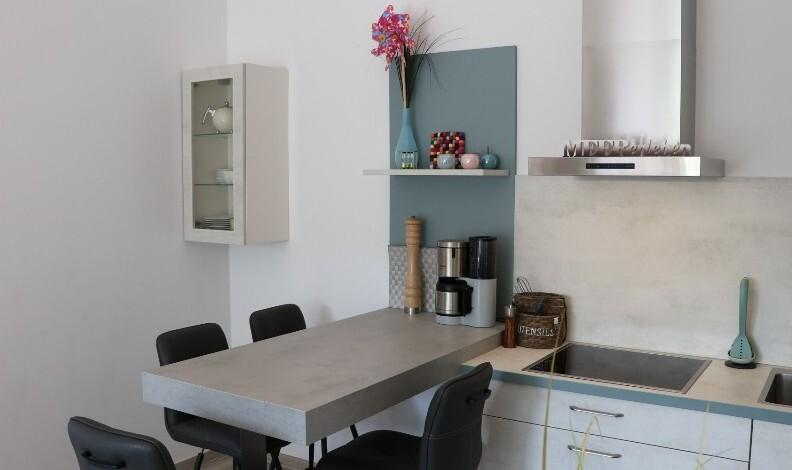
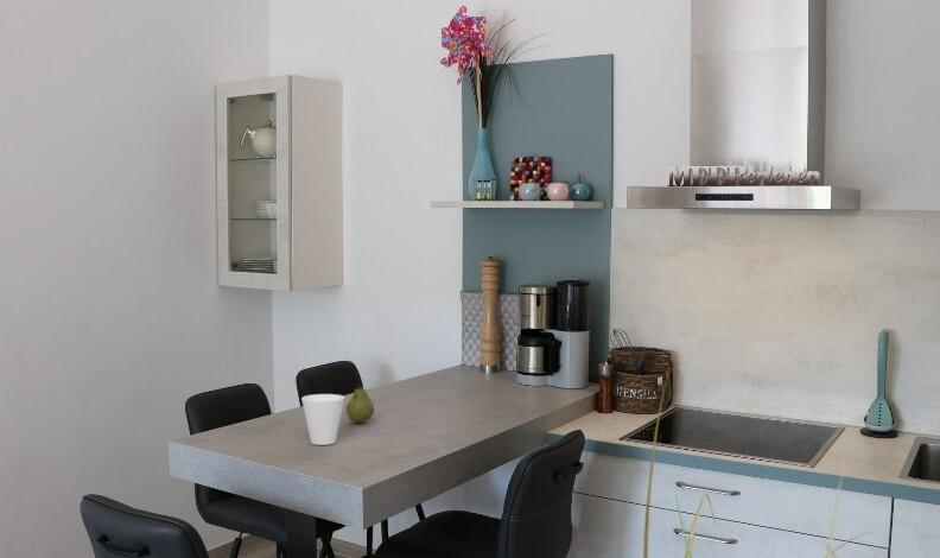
+ fruit (360, 402)
+ cup (323, 419)
